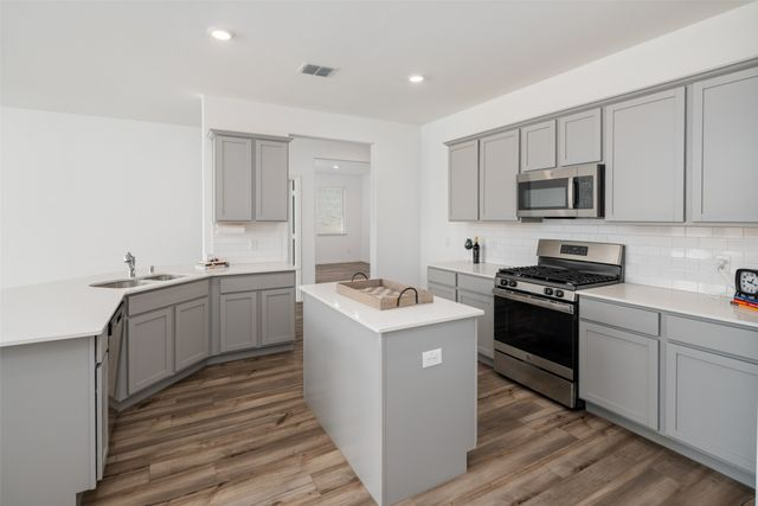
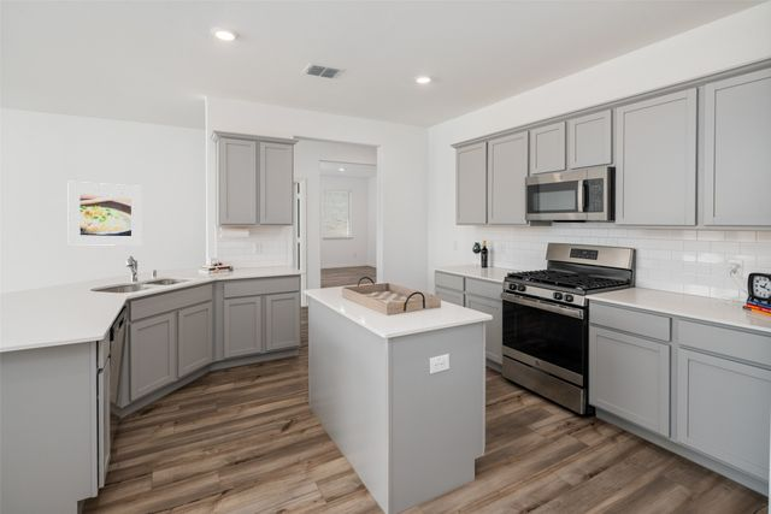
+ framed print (106, 214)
